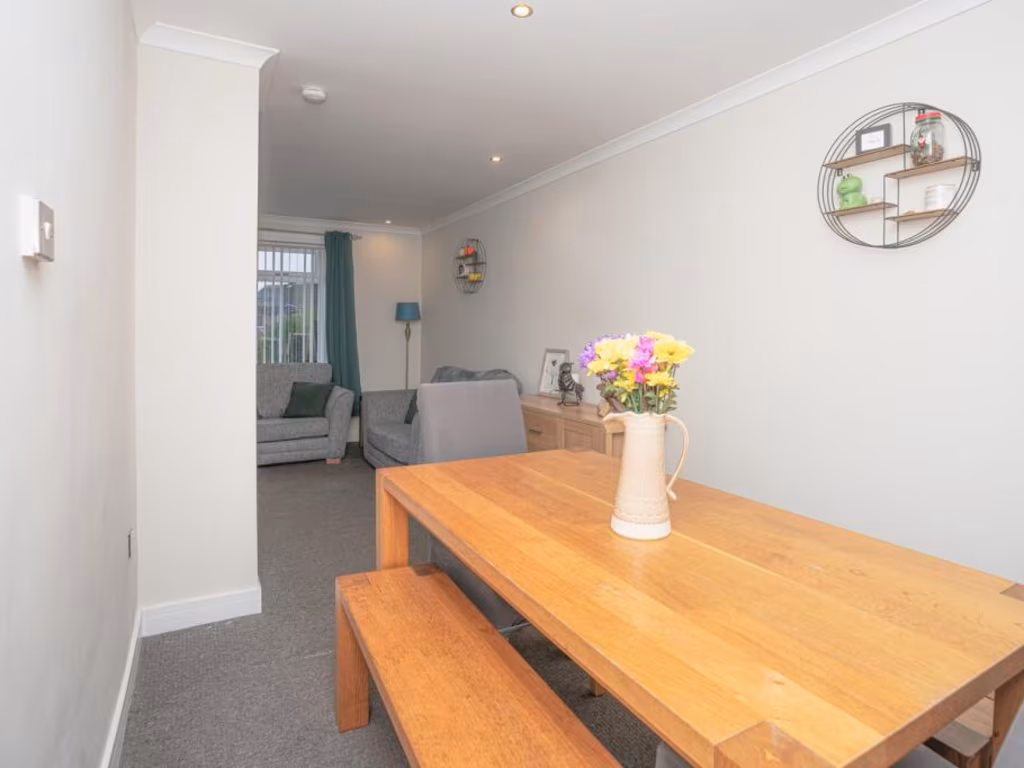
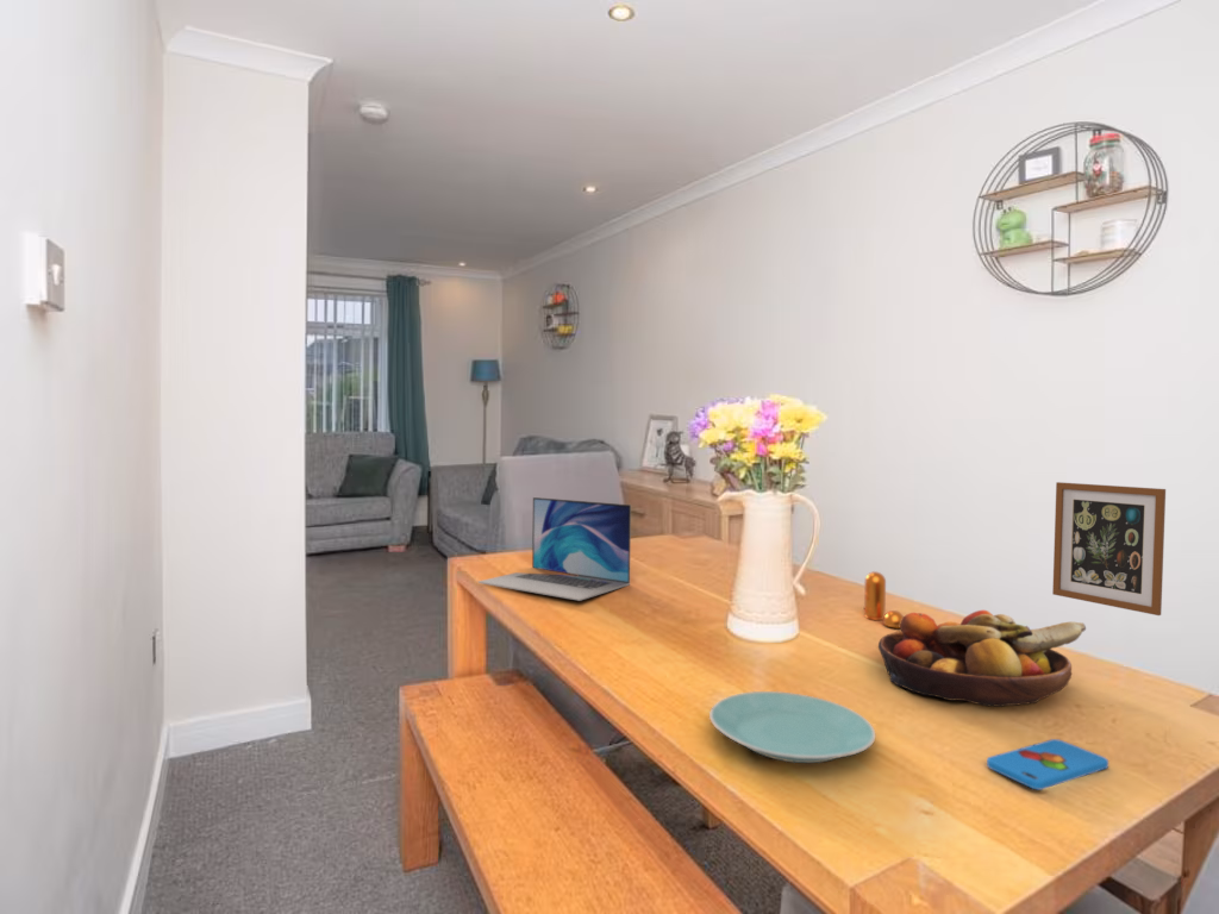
+ plate (789, 728)
+ laptop (554, 544)
+ smartphone (1046, 762)
+ wall art (1105, 544)
+ fruit bowl (971, 643)
+ pepper shaker (883, 597)
